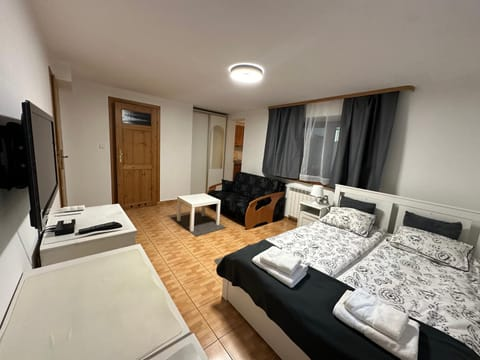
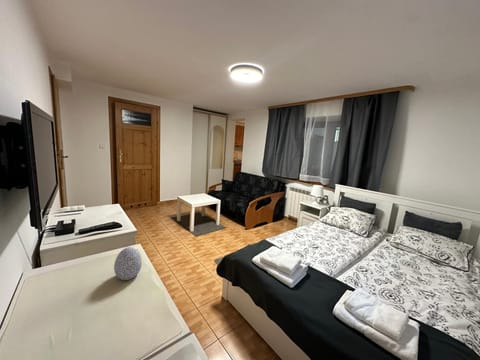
+ decorative egg (128, 261)
